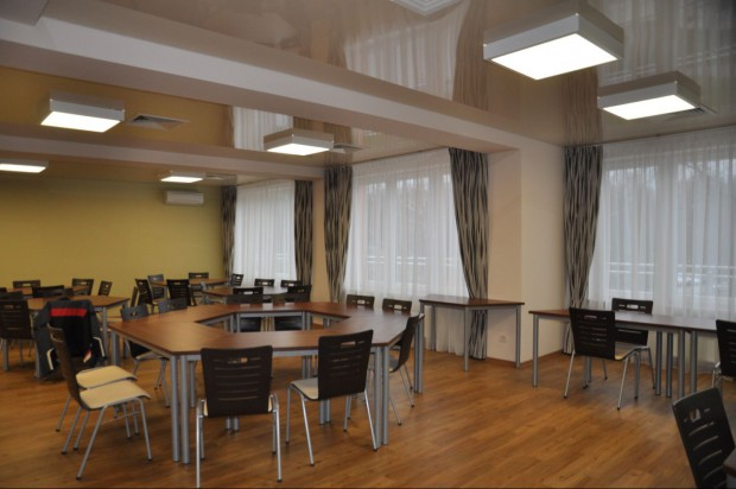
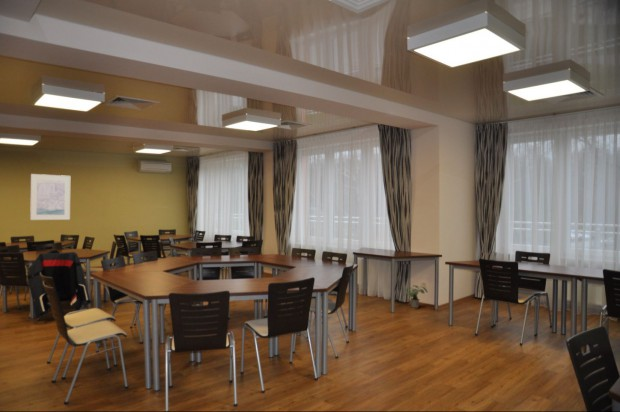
+ potted plant (413, 296)
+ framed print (50, 197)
